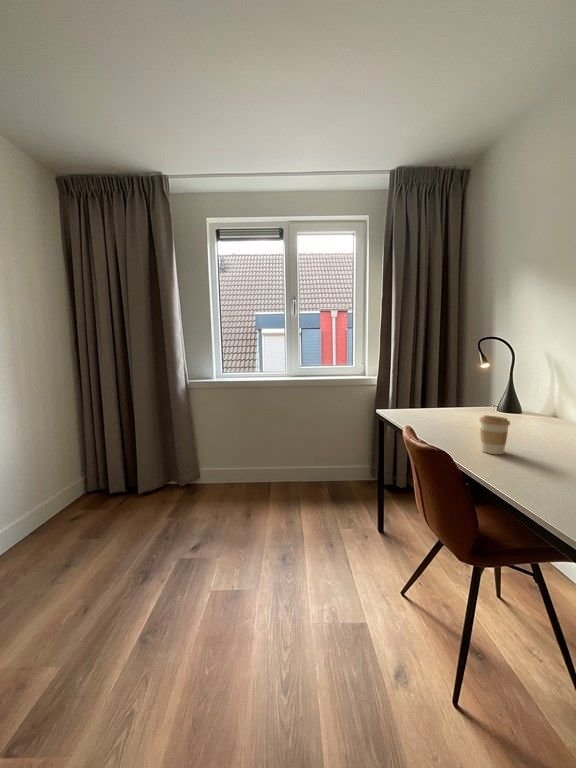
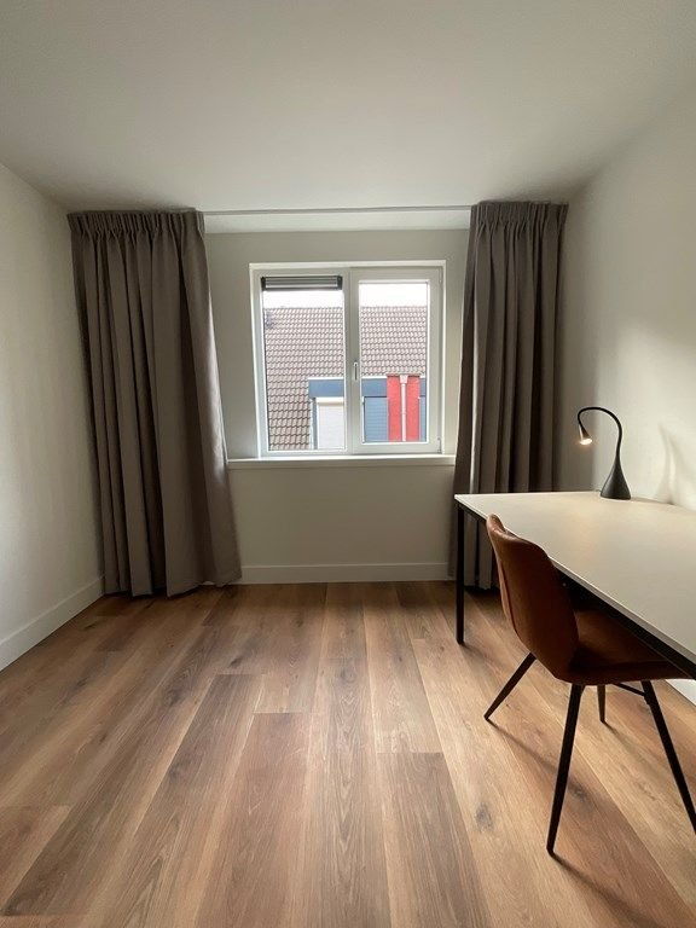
- coffee cup (493, 433)
